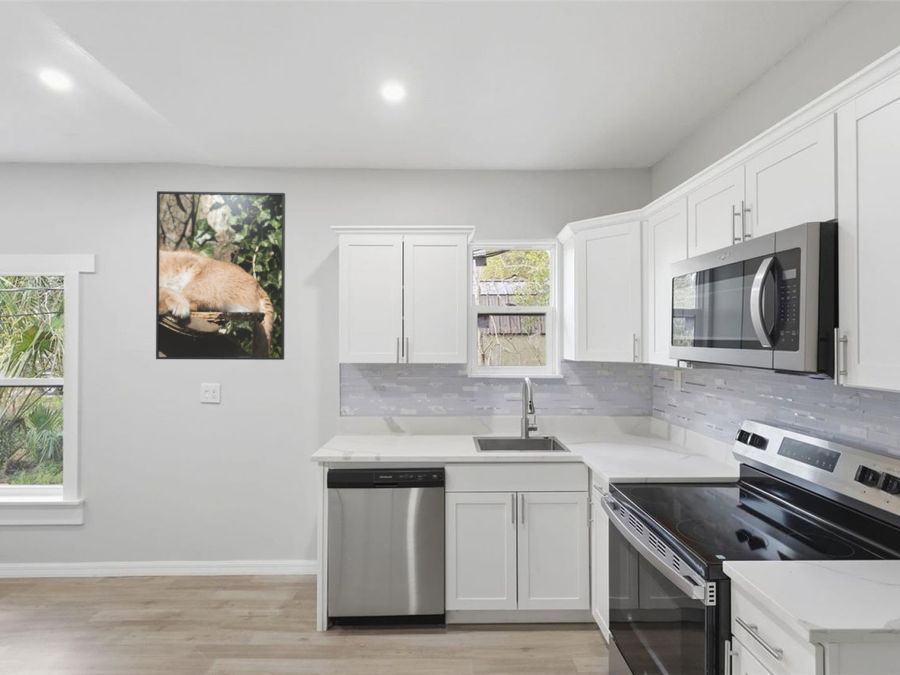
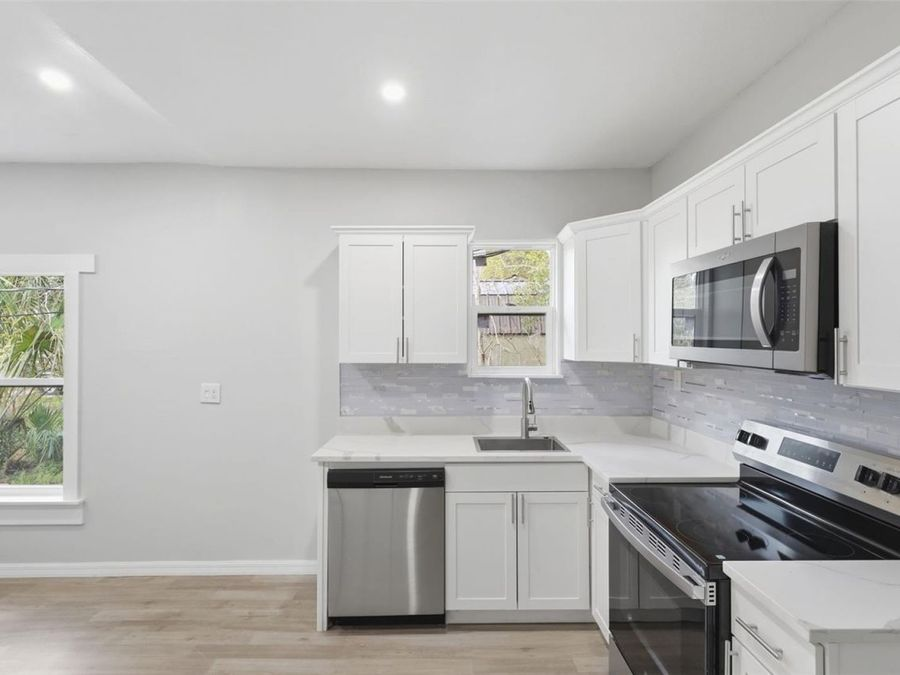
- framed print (220, 275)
